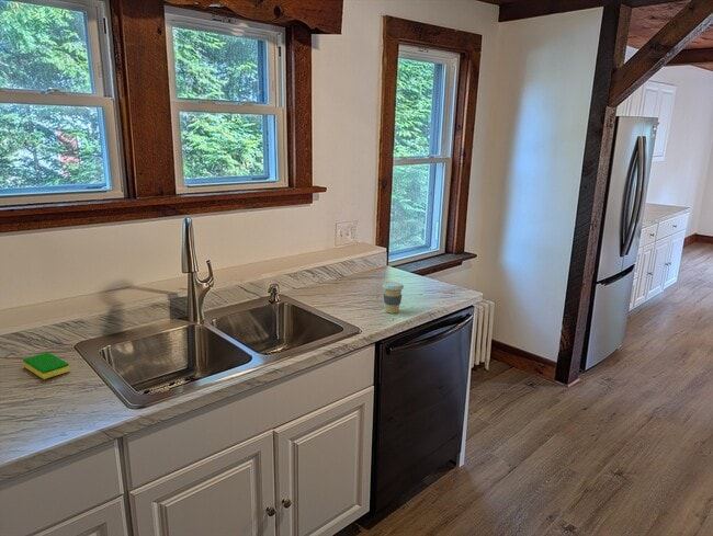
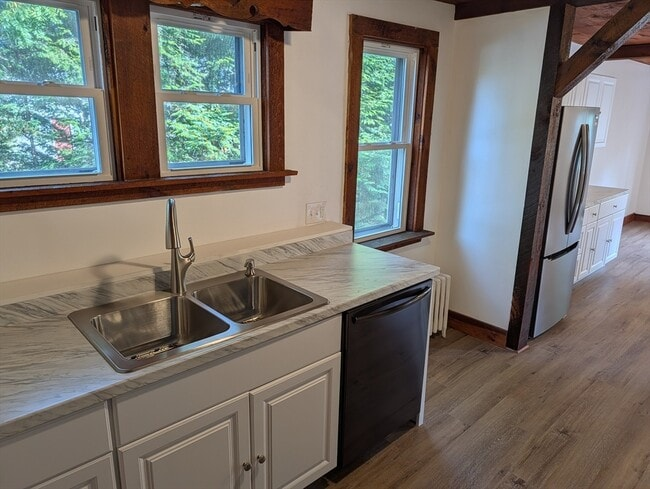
- coffee cup (393, 297)
- dish sponge (45, 365)
